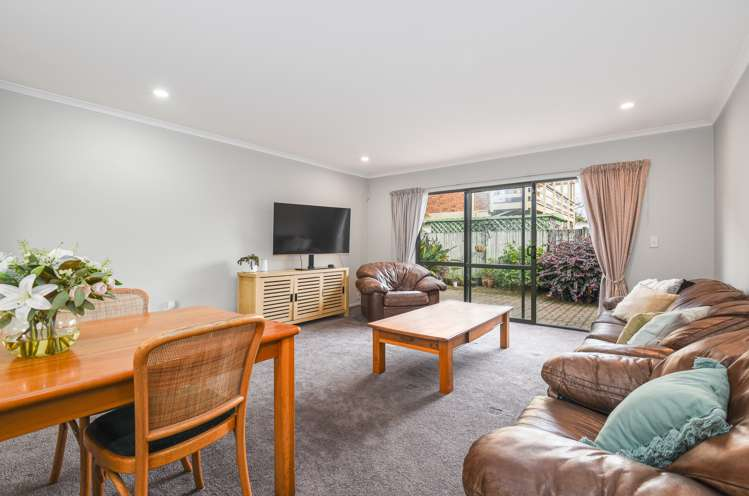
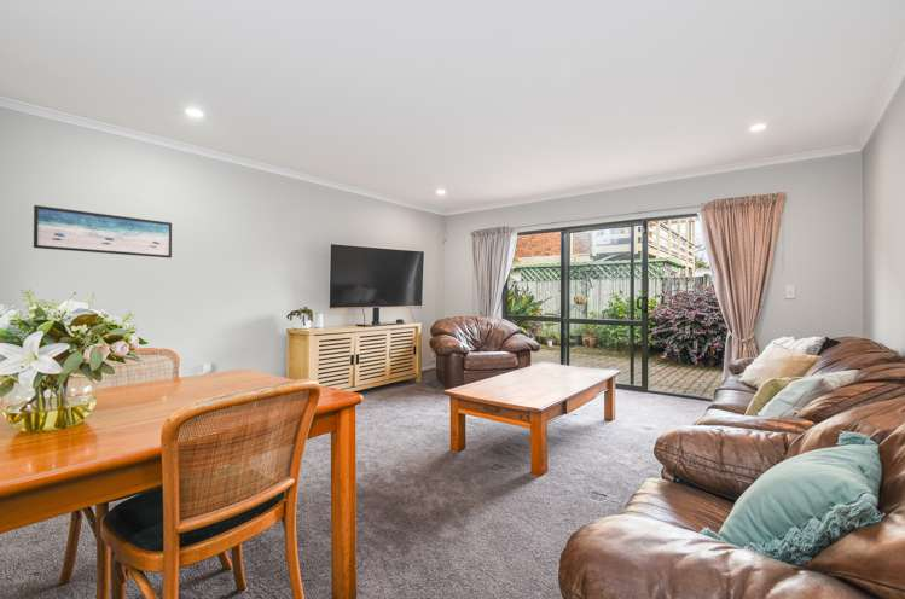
+ wall art (109, 233)
